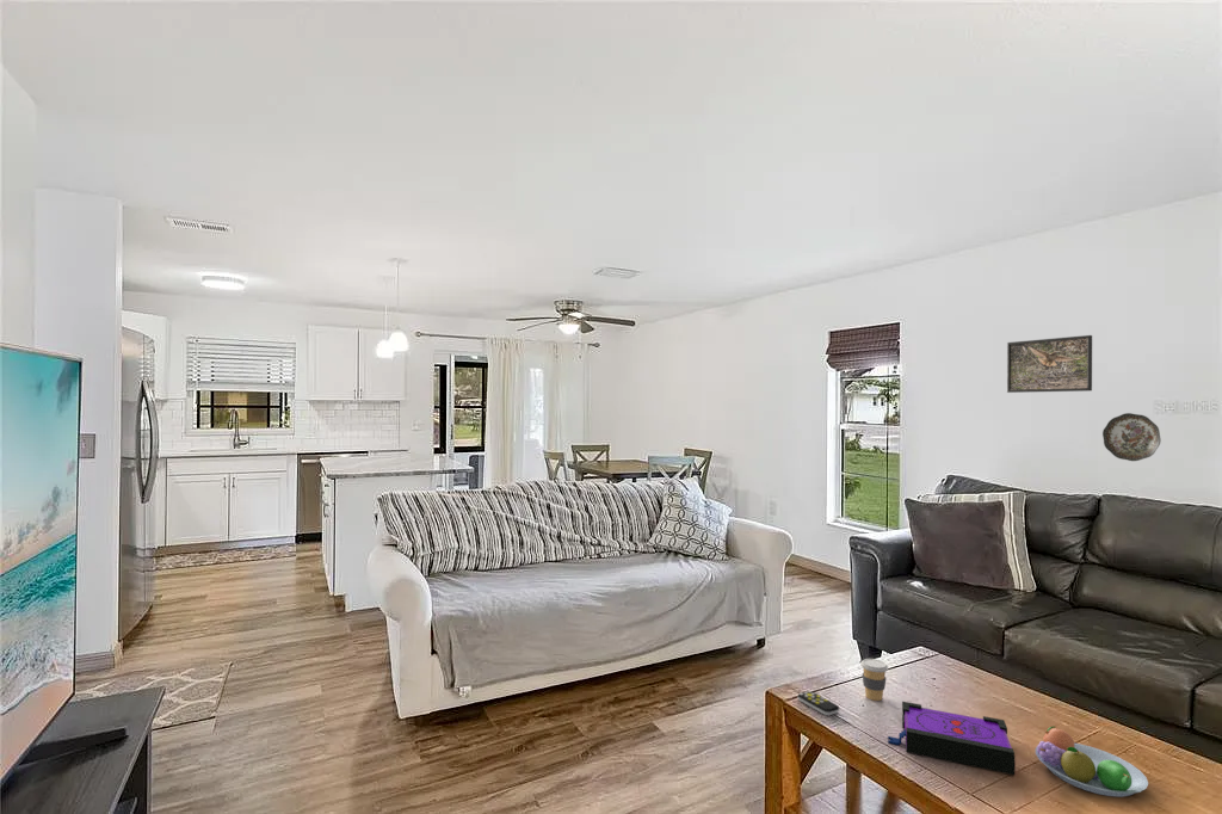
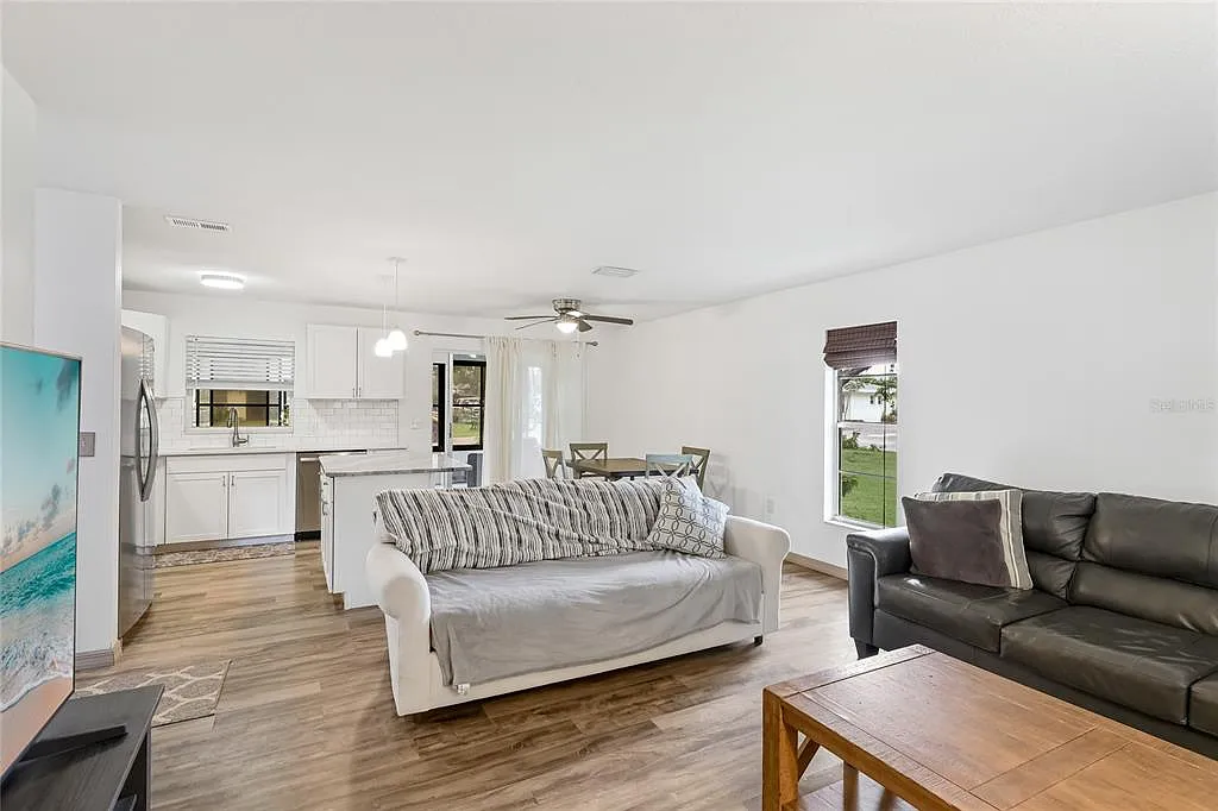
- board game (946, 734)
- decorative plate (1131, 437)
- fruit bowl (1090, 758)
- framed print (1047, 365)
- coffee cup (874, 679)
- remote control (817, 702)
